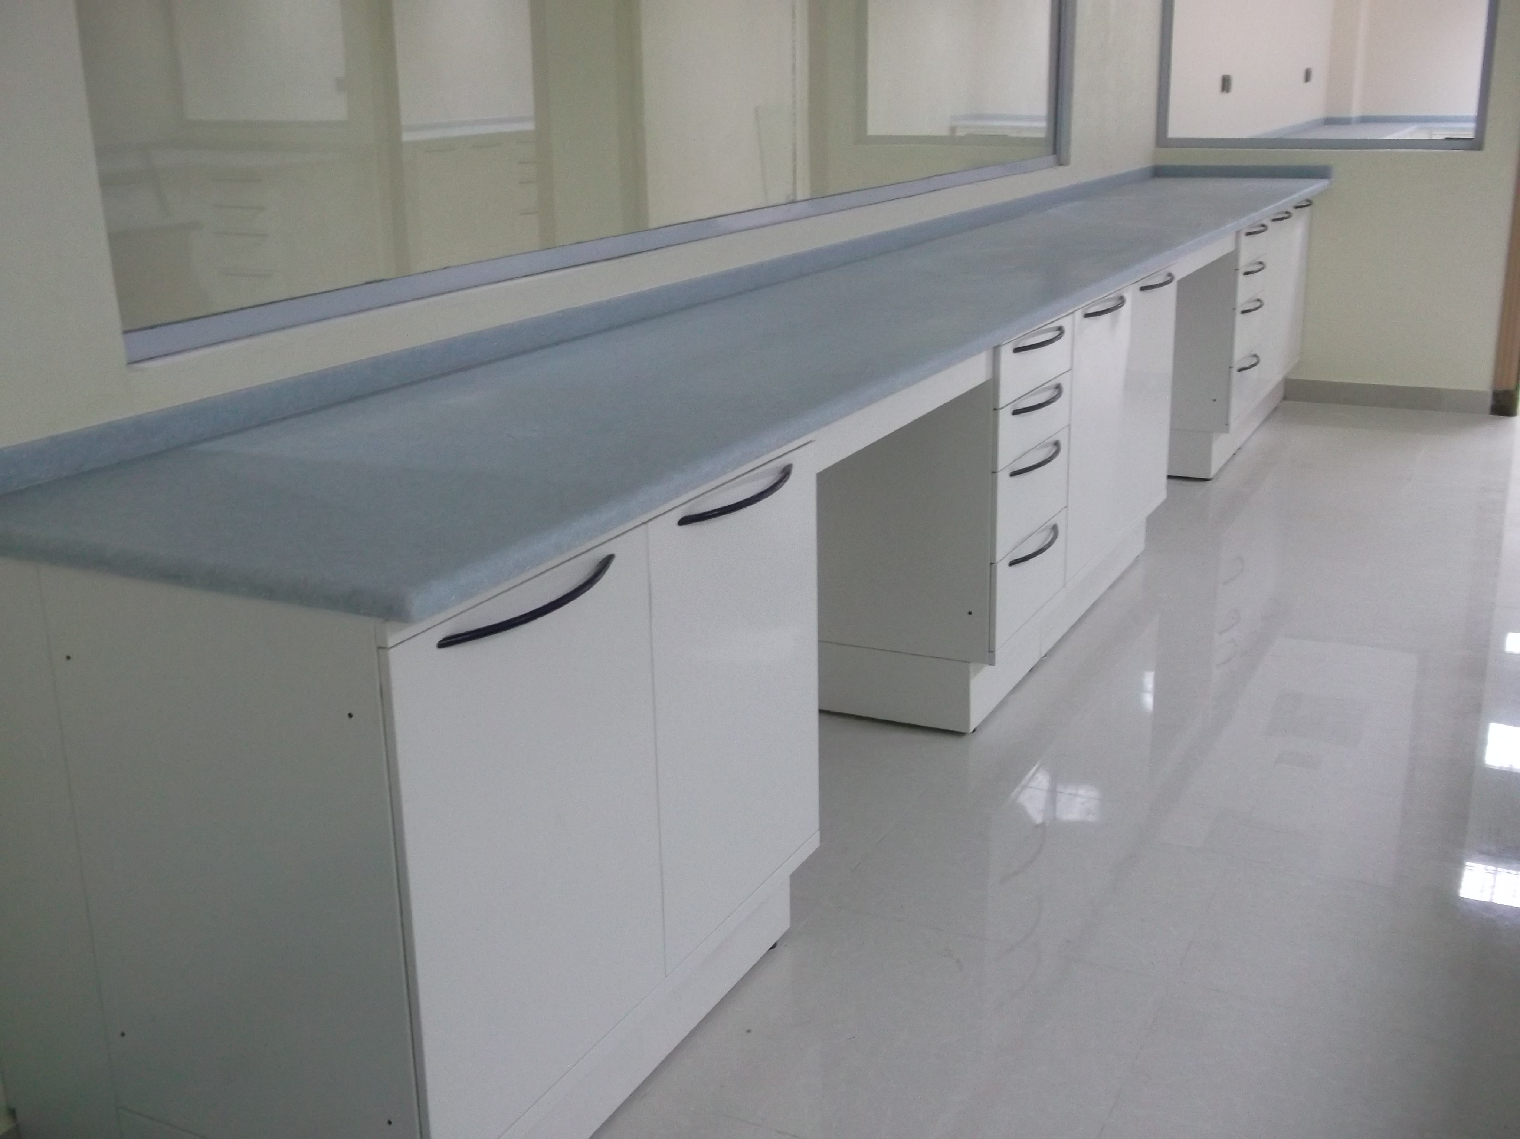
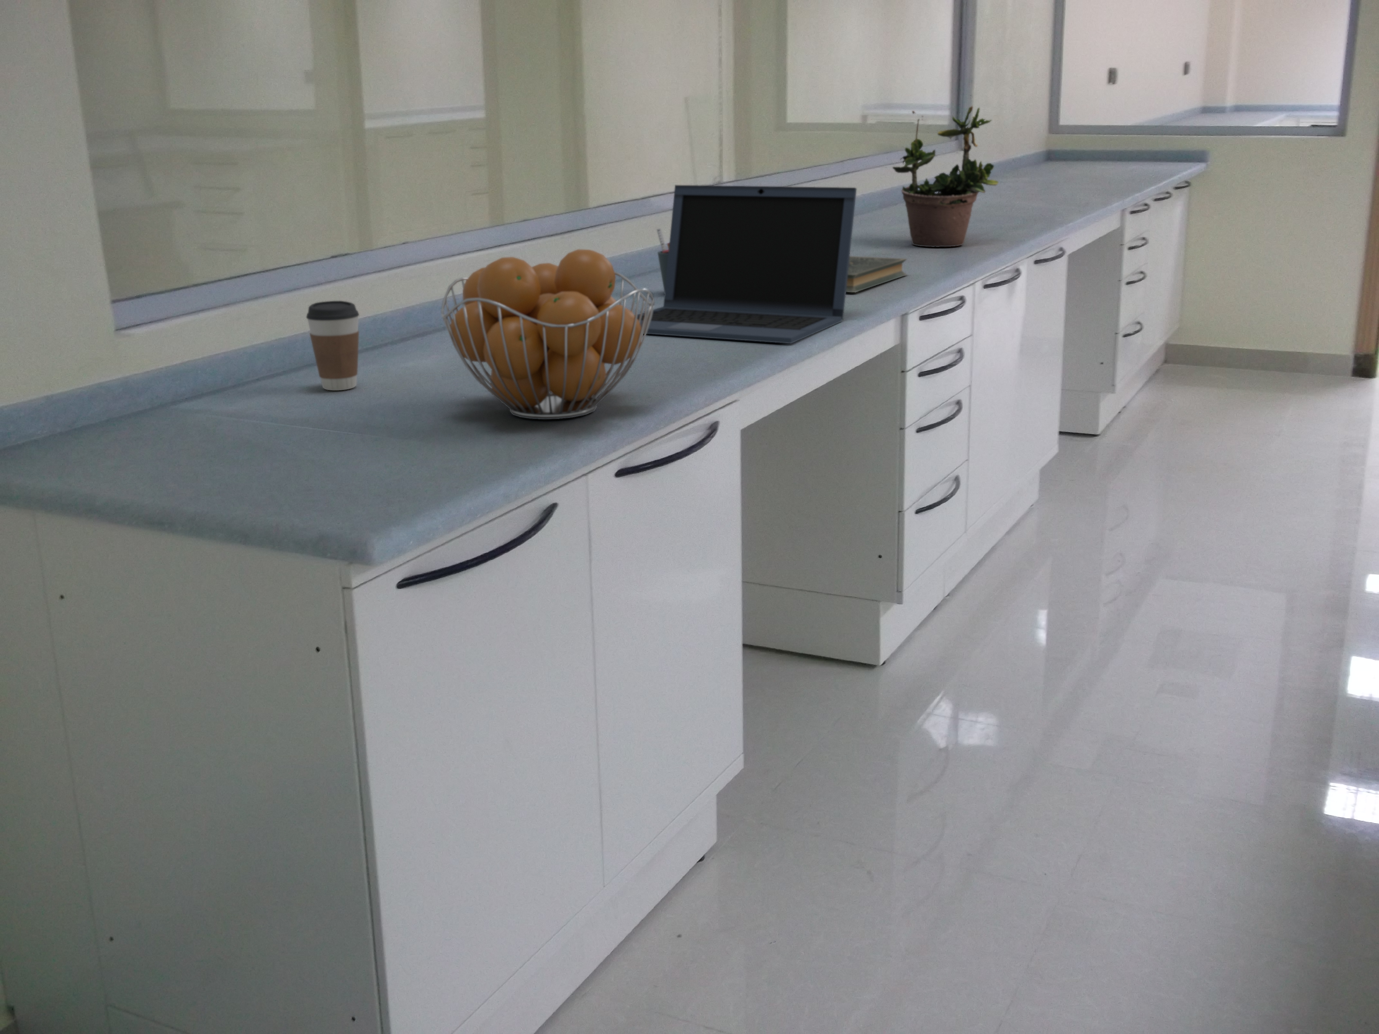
+ pen holder (668, 260)
+ fruit basket (549, 331)
+ potted plant (944, 173)
+ laptop (730, 258)
+ book (848, 274)
+ coffee cup (336, 346)
